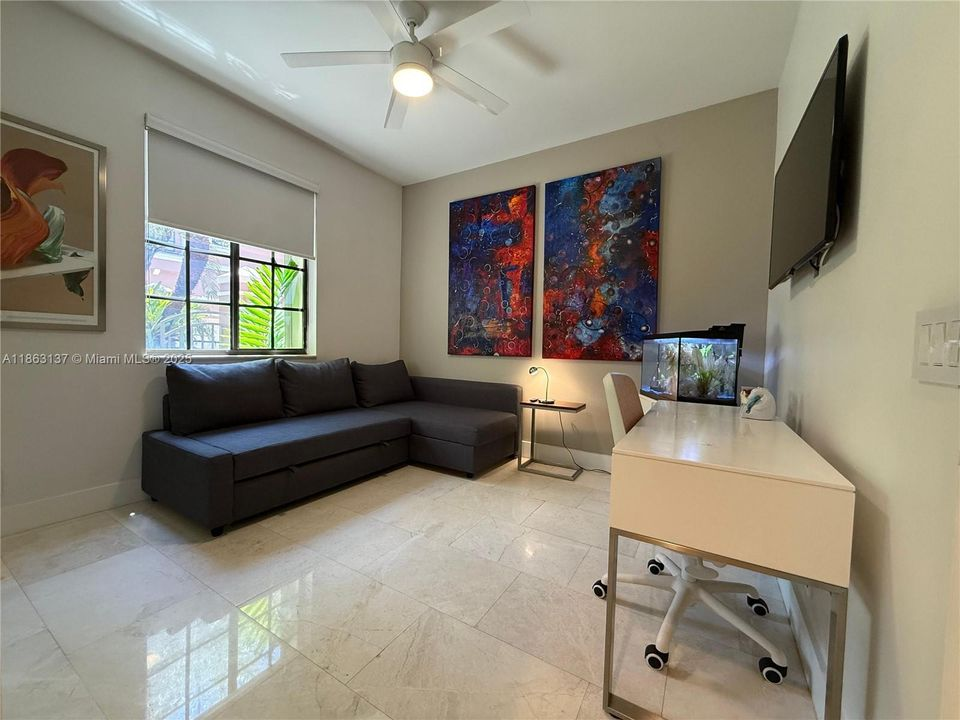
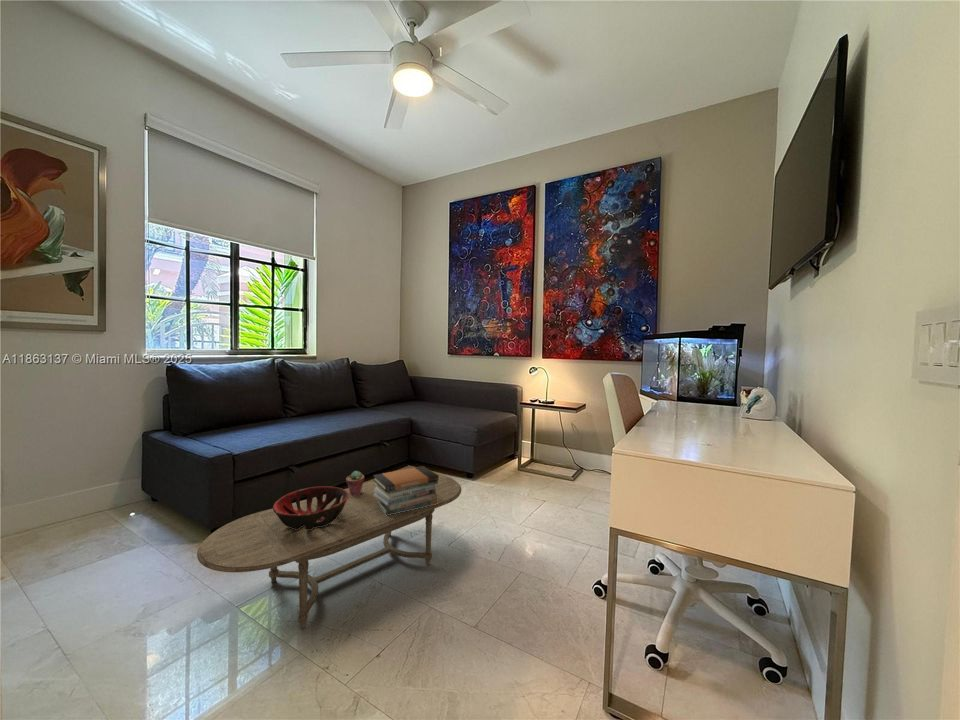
+ book stack (406, 489)
+ coffee table (354, 539)
+ decorative bowl (311, 508)
+ potted succulent (355, 481)
